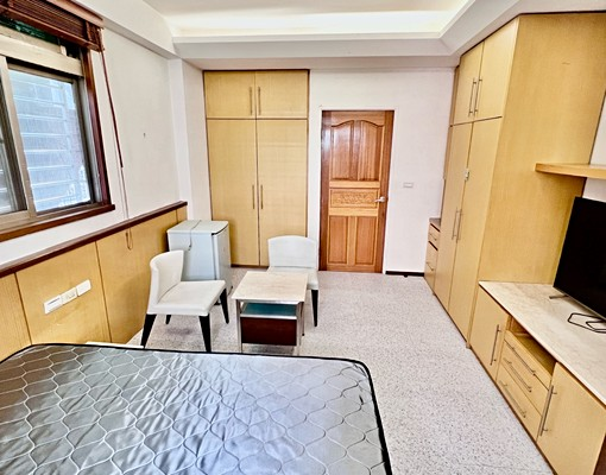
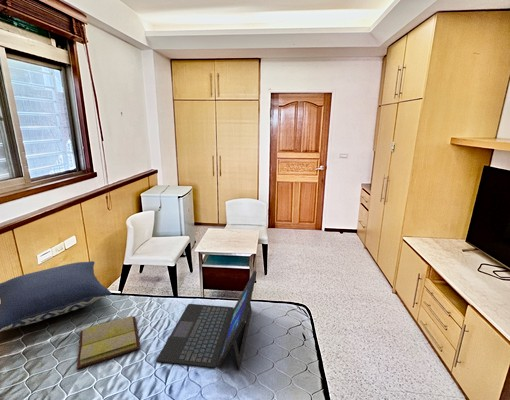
+ laptop (211, 311)
+ diary (109, 337)
+ pillow (51, 289)
